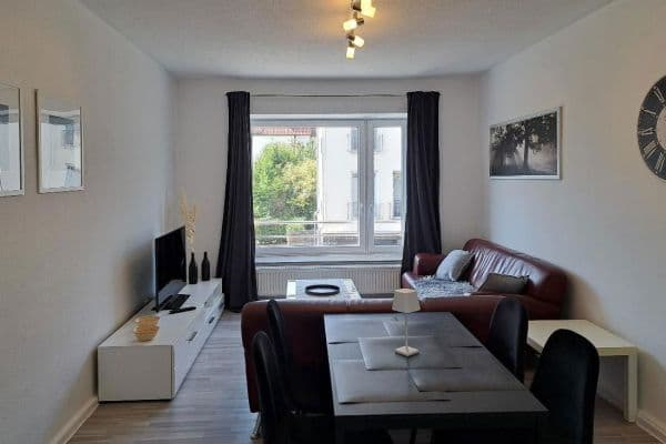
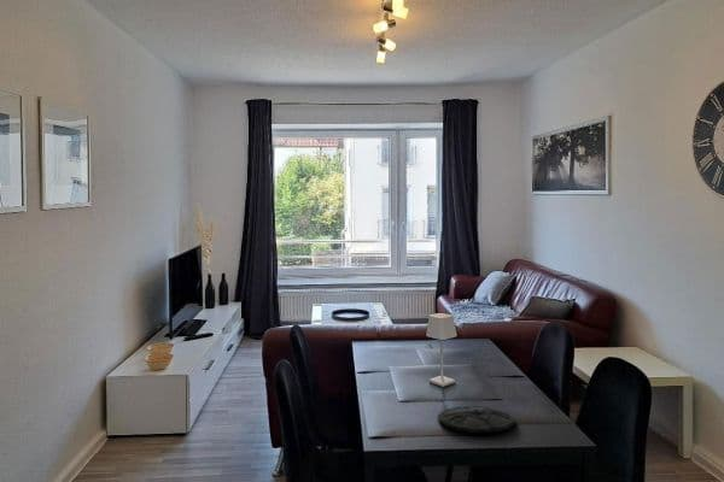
+ plate (475, 415)
